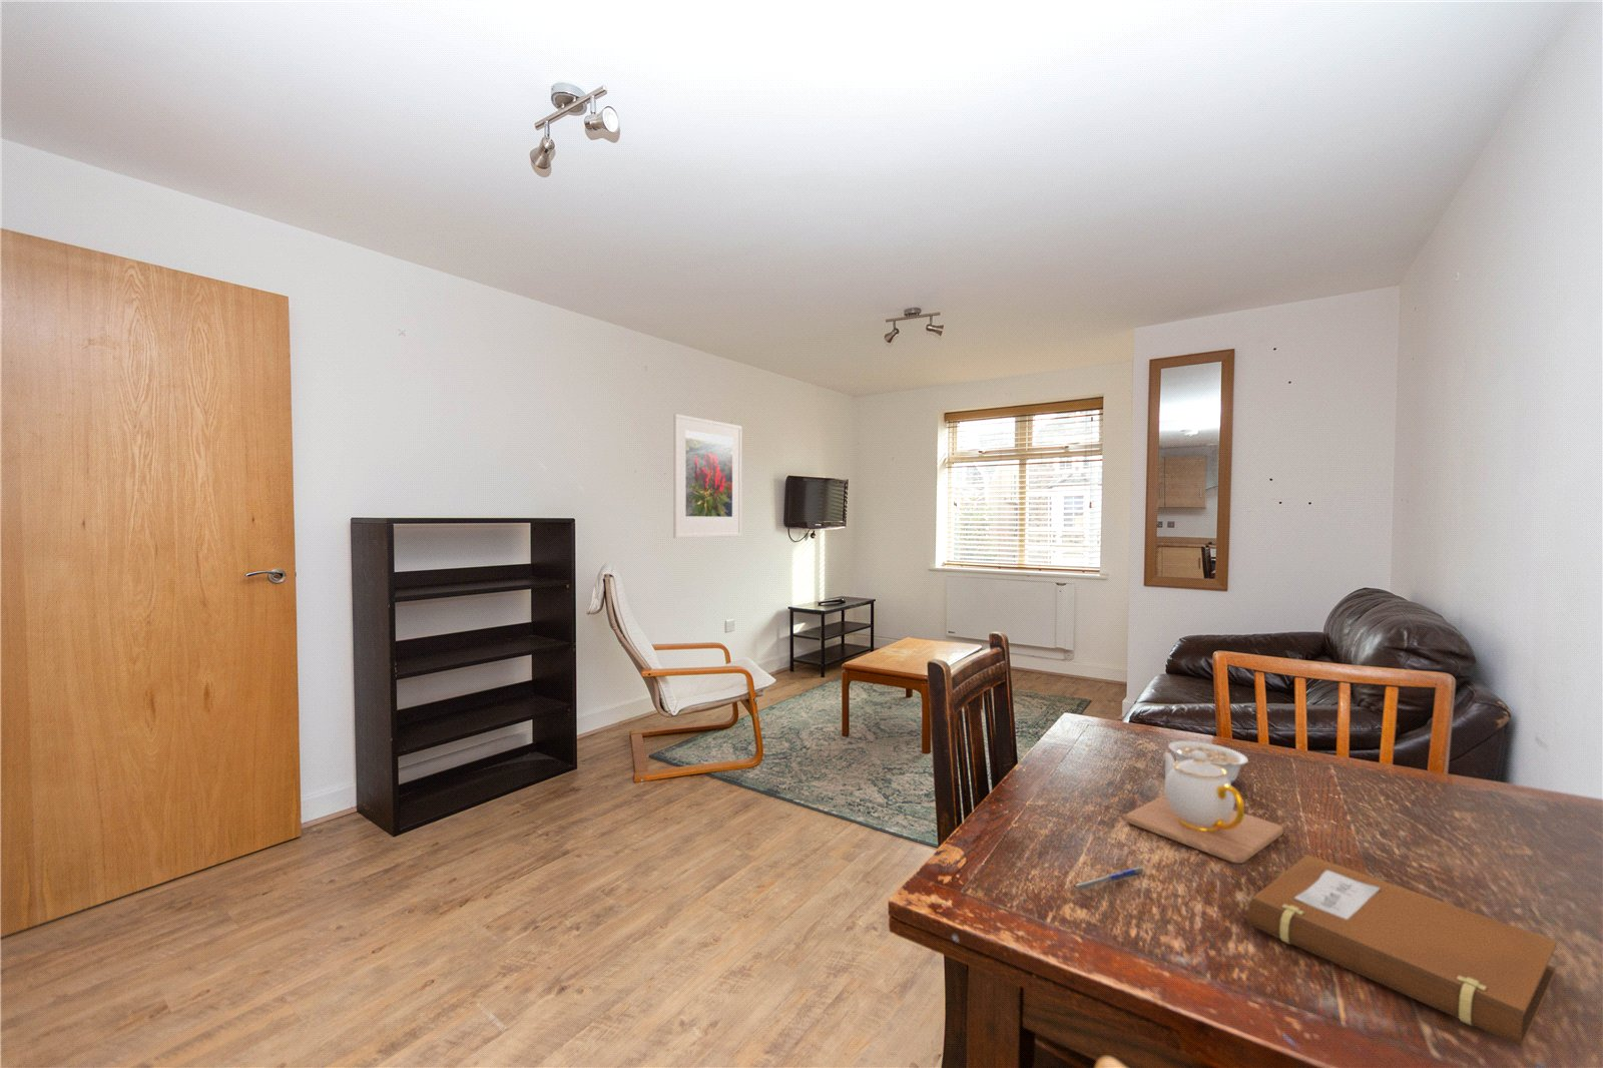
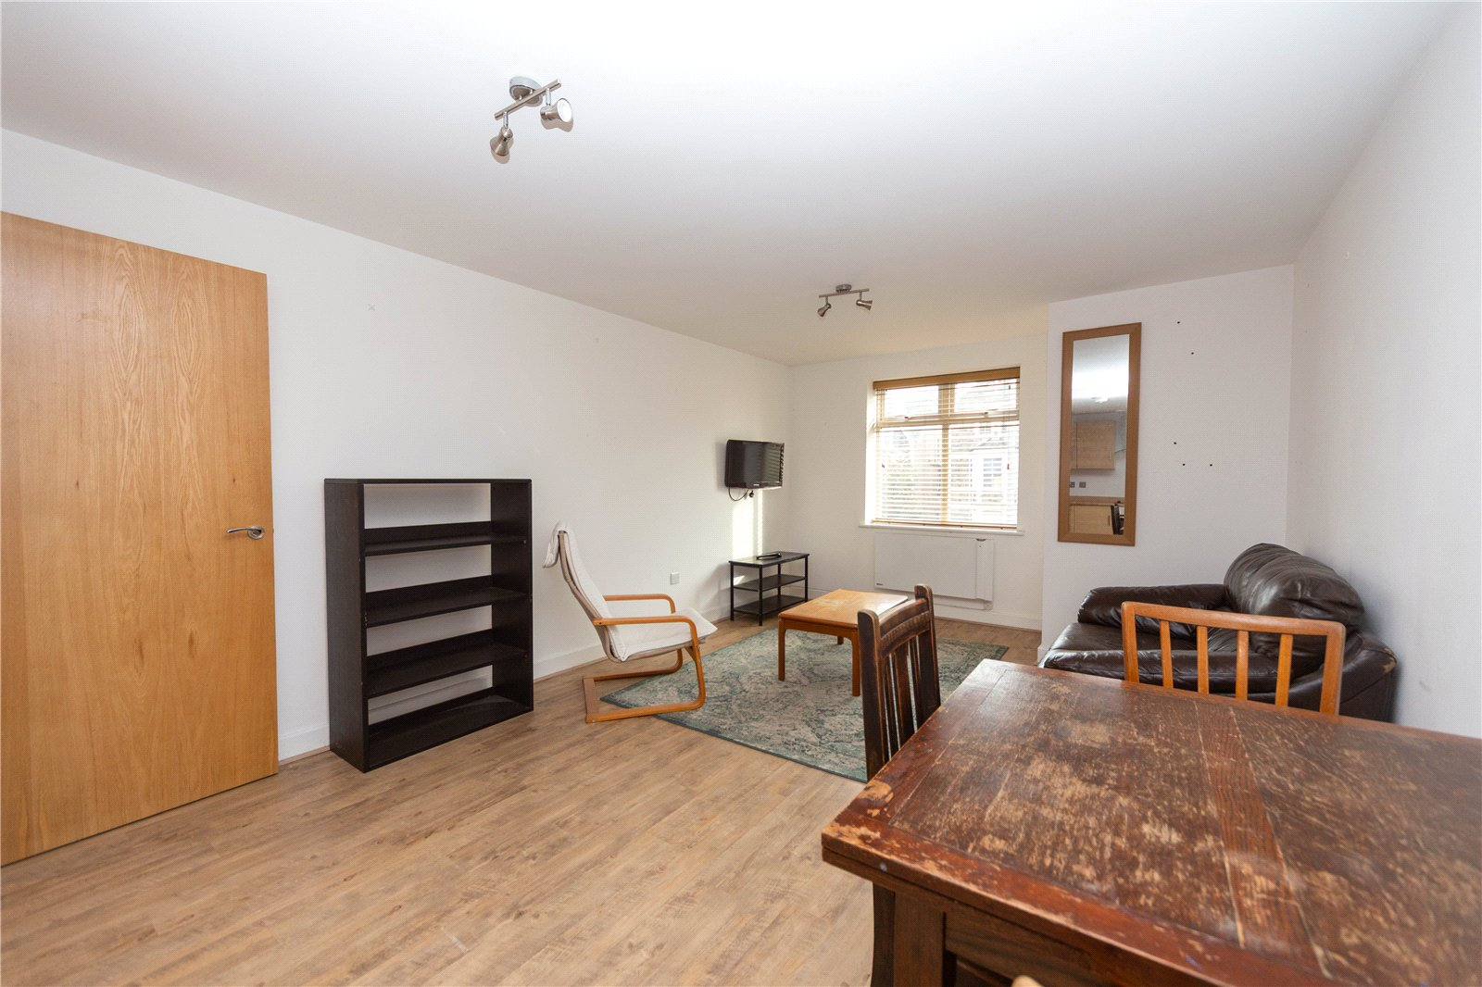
- notebook (1386, 931)
- pen (1108, 877)
- legume (1210, 762)
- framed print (709, 478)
- teapot (1204, 788)
